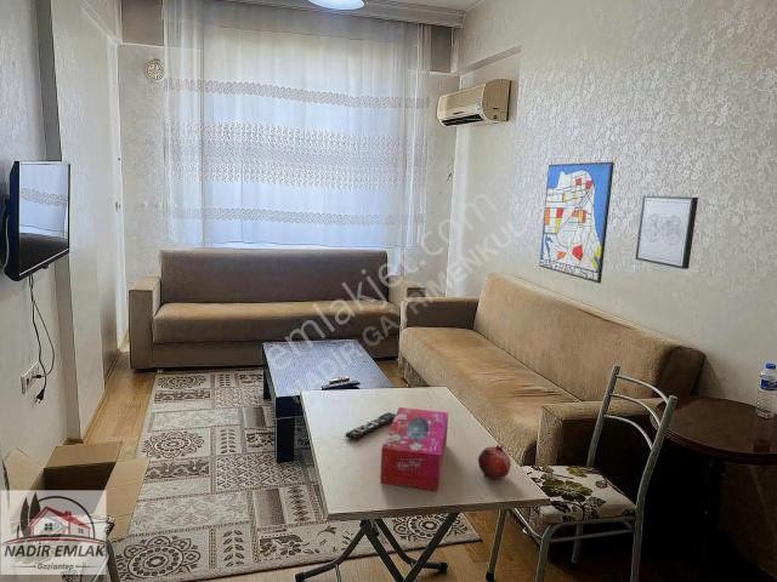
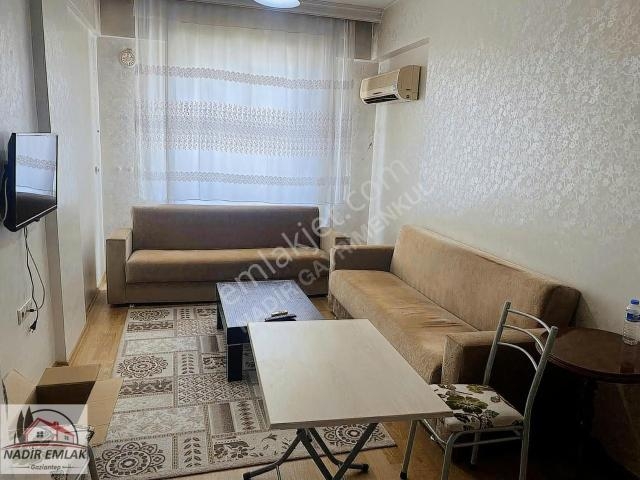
- fruit (494, 458)
- wall art (572, 219)
- tissue box (416, 445)
- wall art (664, 230)
- remote control (373, 426)
